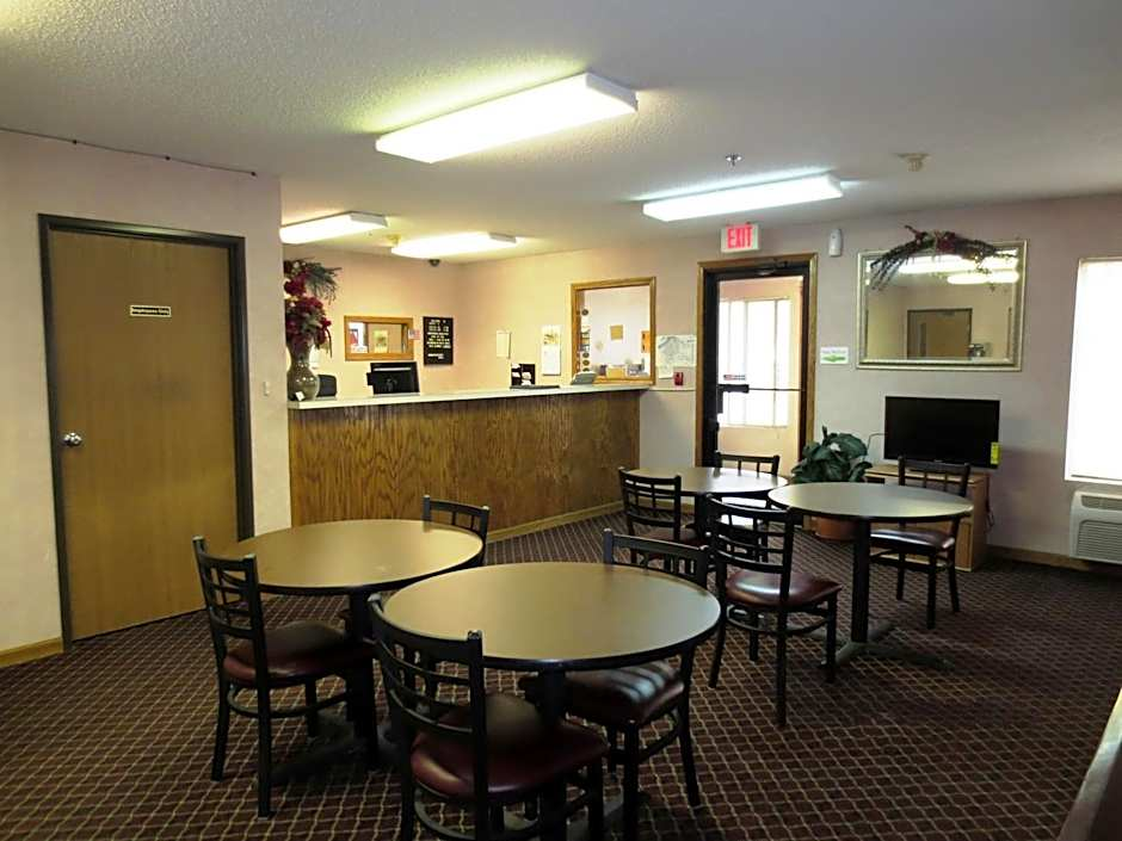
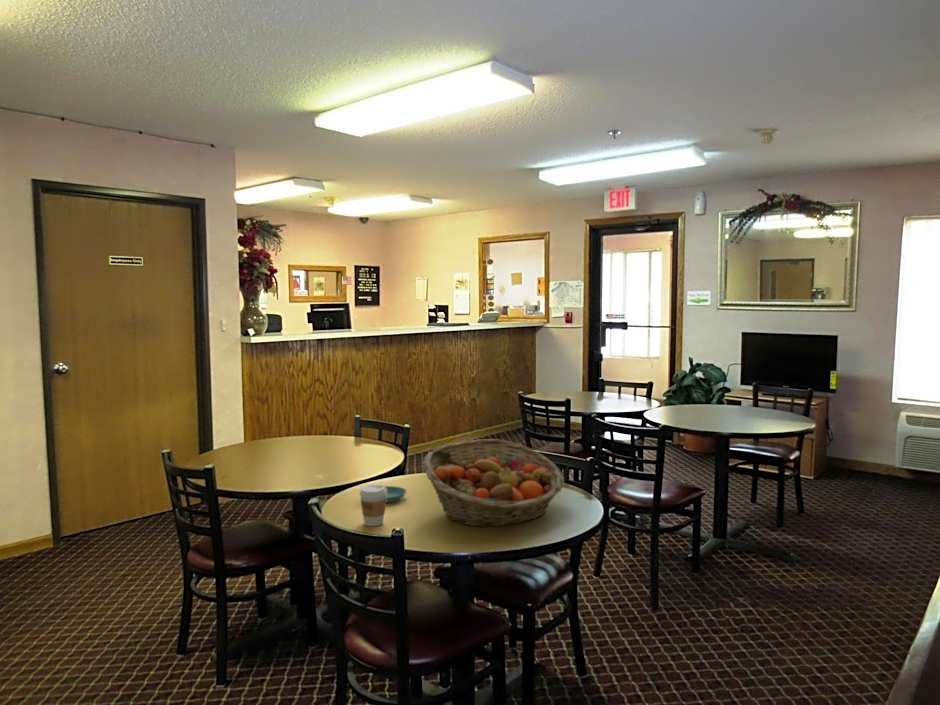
+ fruit basket (493, 480)
+ coffee cup (373, 505)
+ saucer (386, 495)
